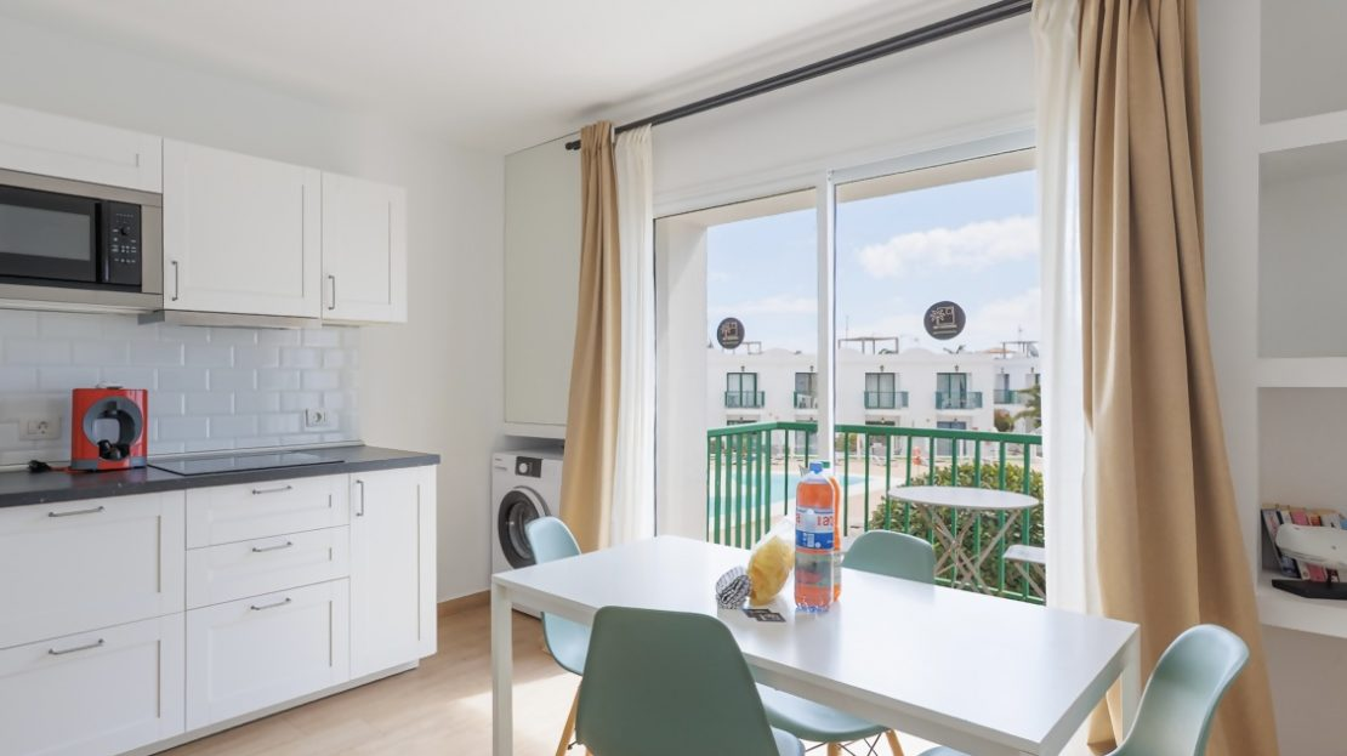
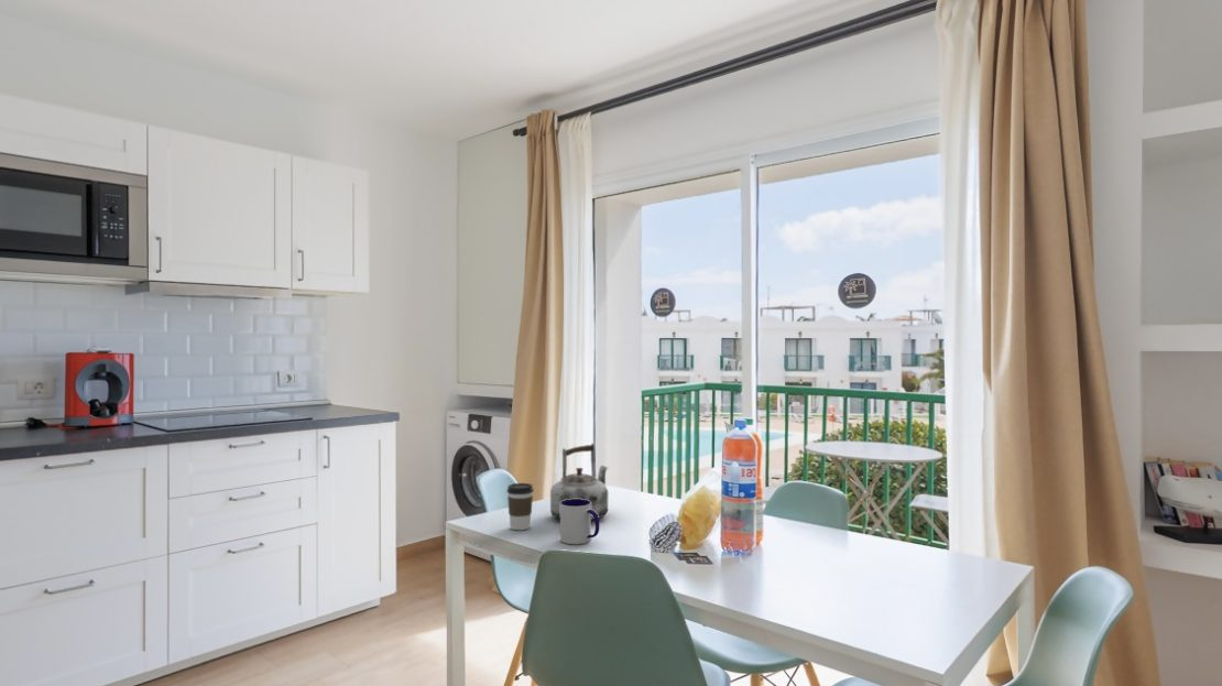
+ coffee cup (520, 505)
+ mug (580, 522)
+ kettle (583, 479)
